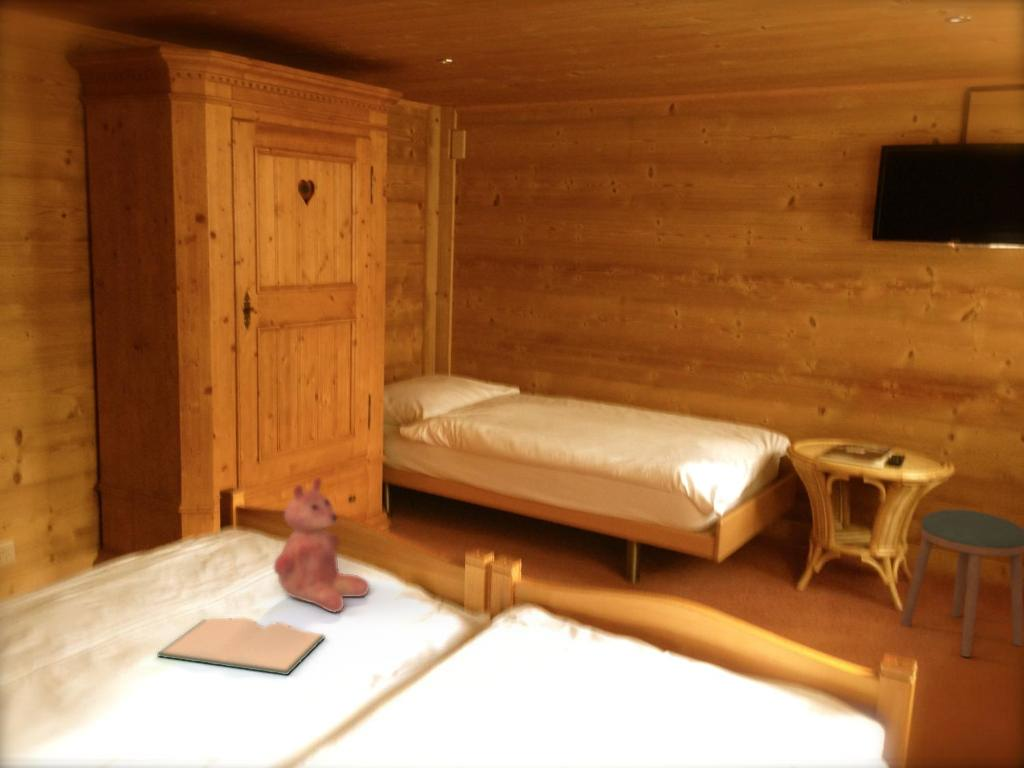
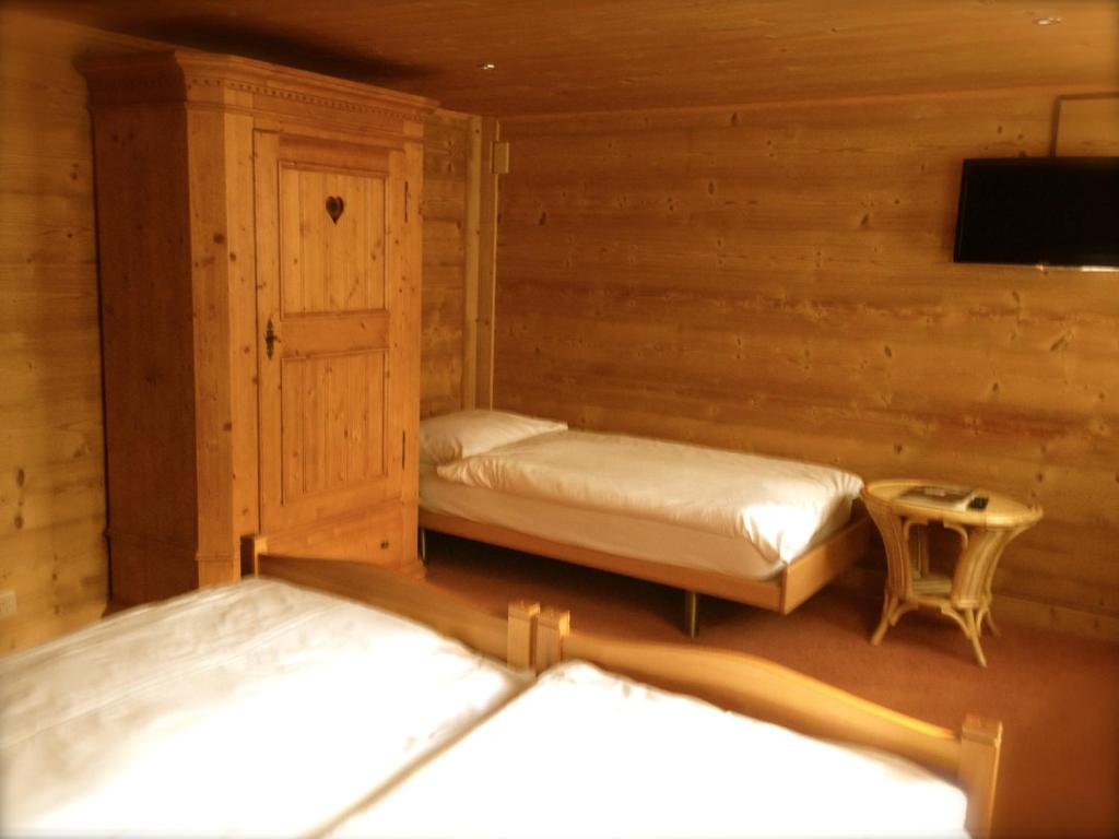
- stool (967, 576)
- hardback book (243, 641)
- teddy bear (322, 542)
